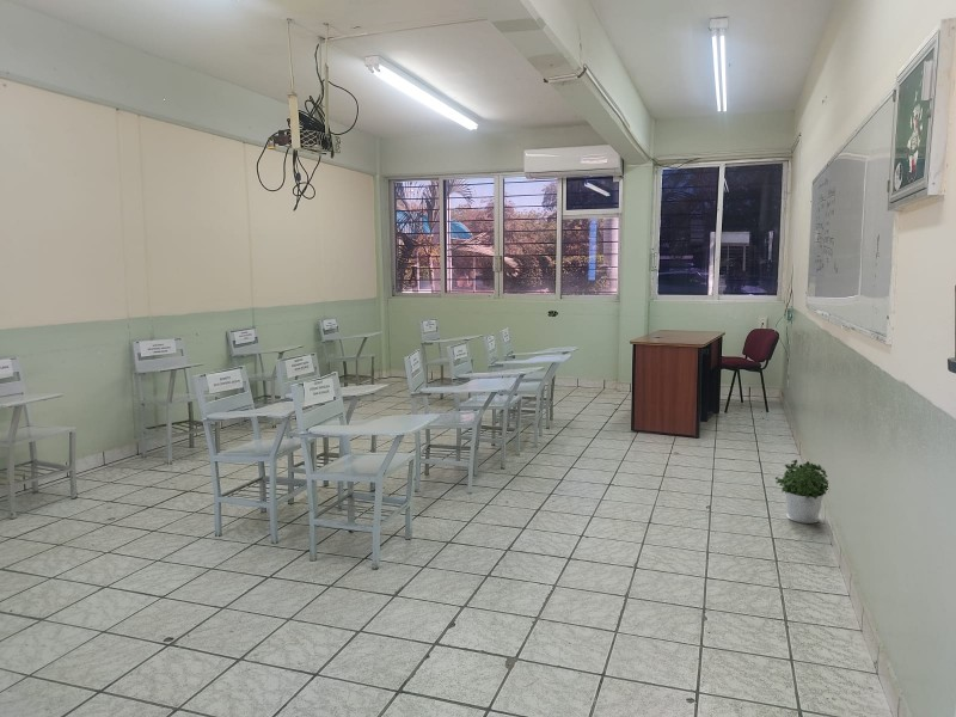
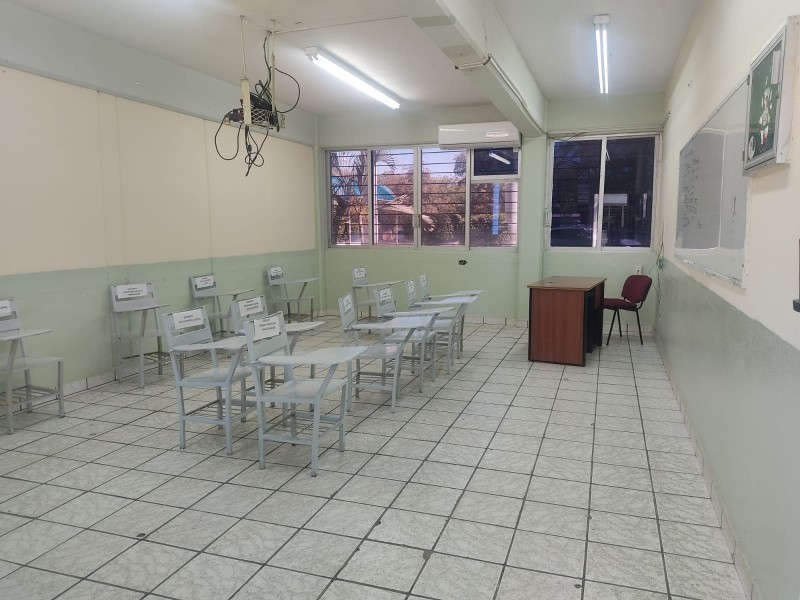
- potted plant (801, 489)
